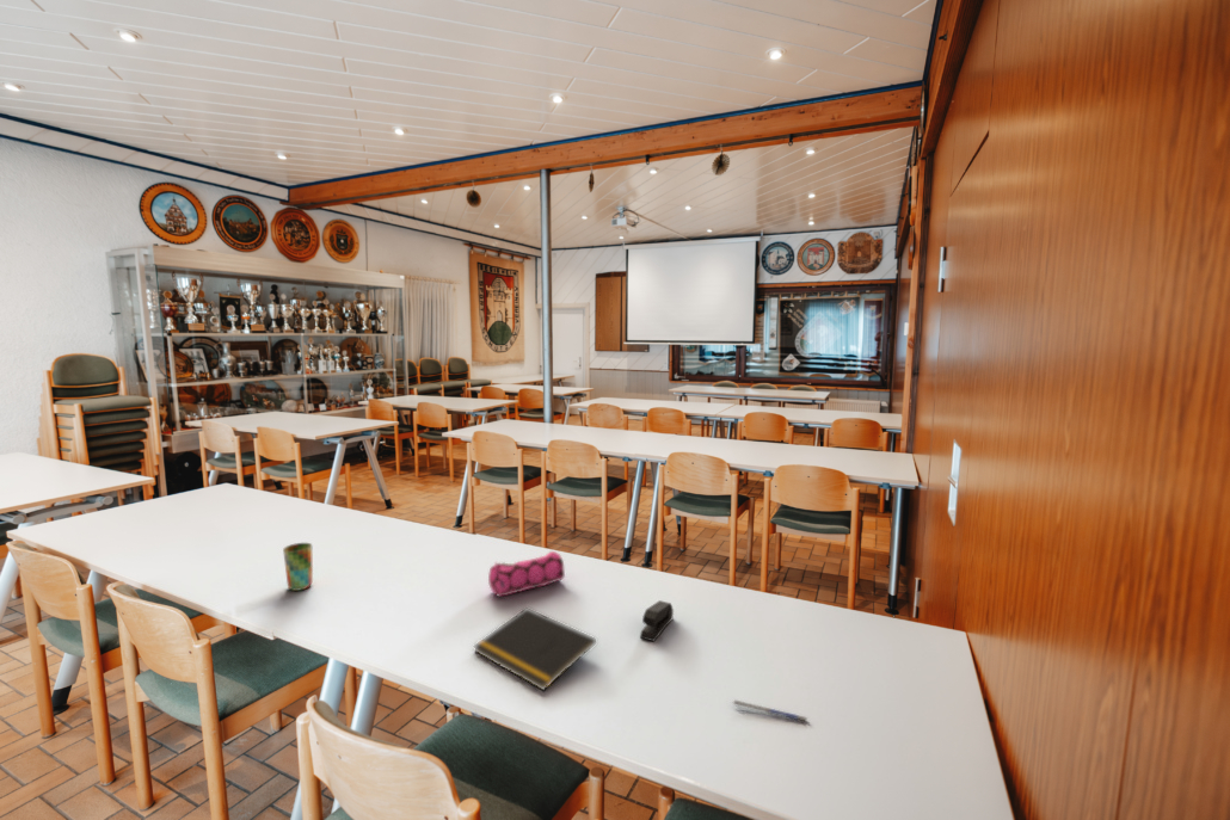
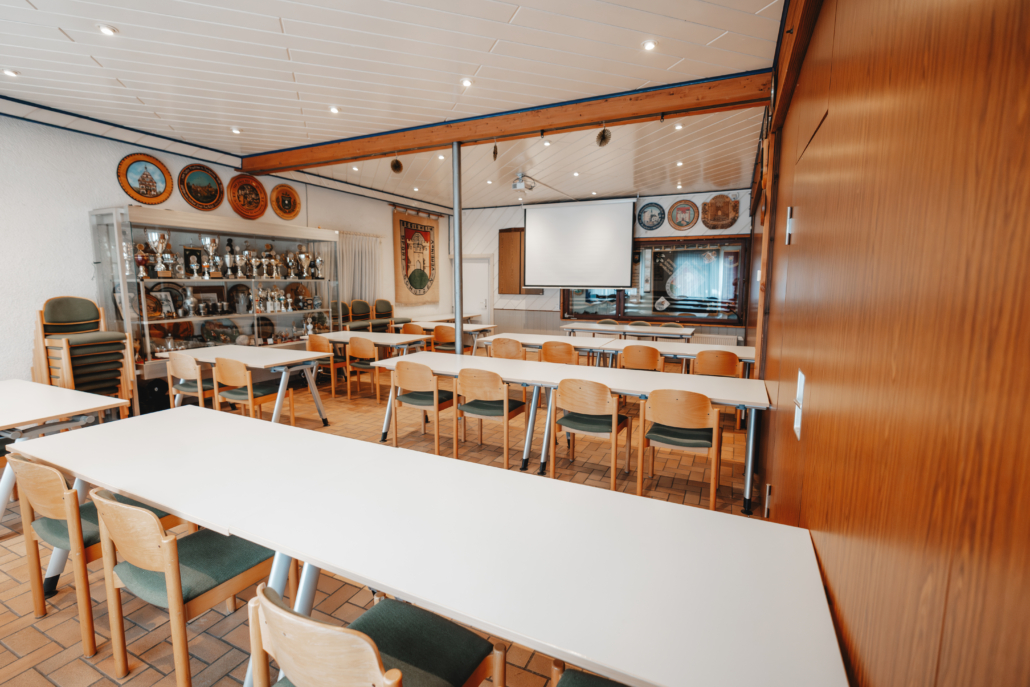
- pen (768, 709)
- stapler (657, 616)
- cup (299, 567)
- pencil case (528, 571)
- notepad (534, 645)
